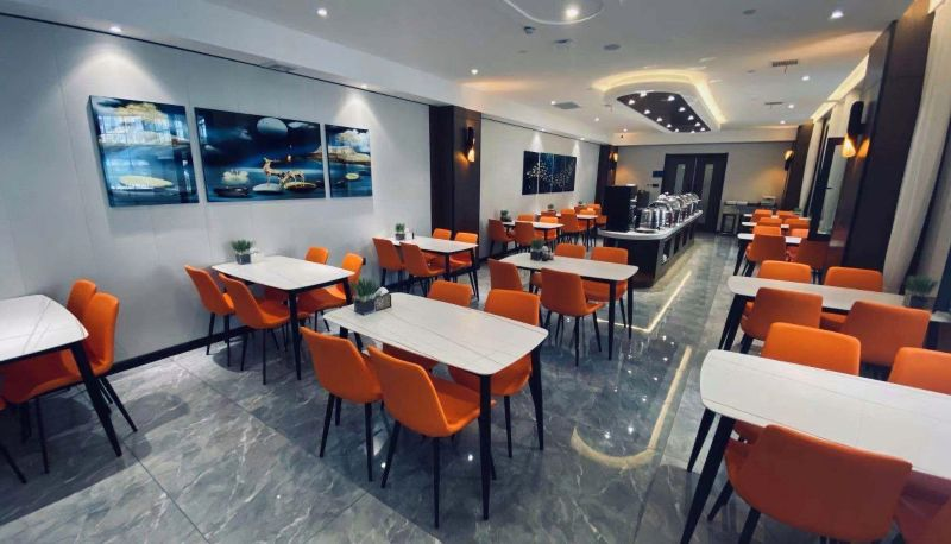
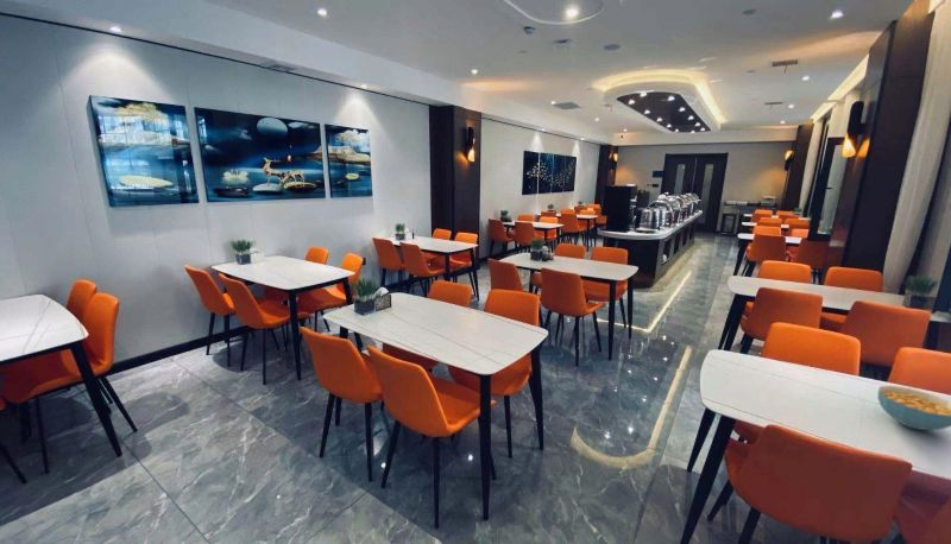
+ cereal bowl (914, 412)
